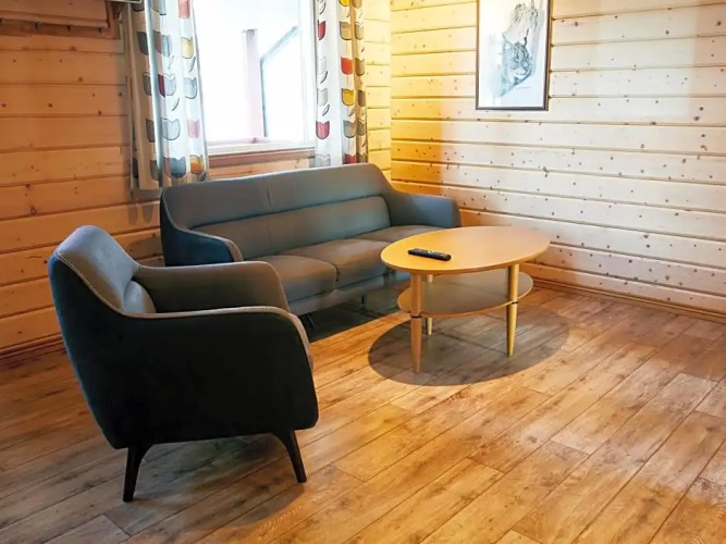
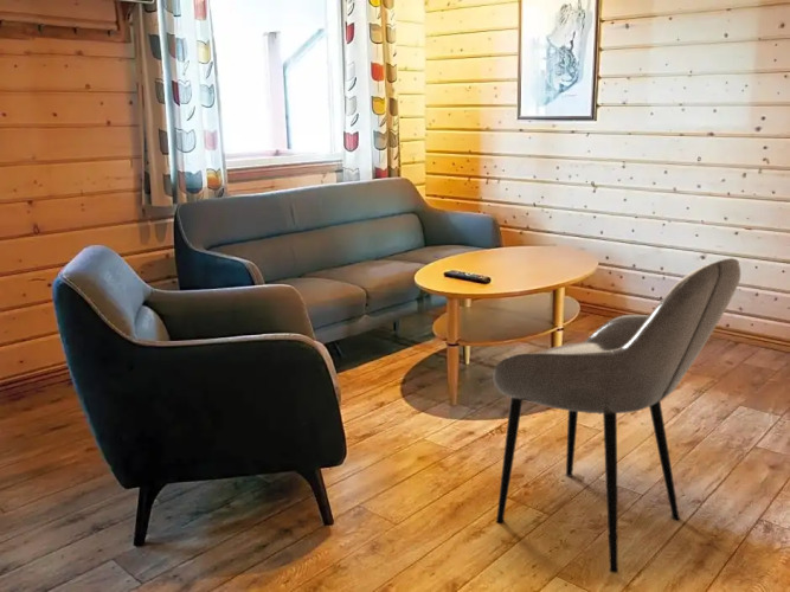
+ armchair (611, 393)
